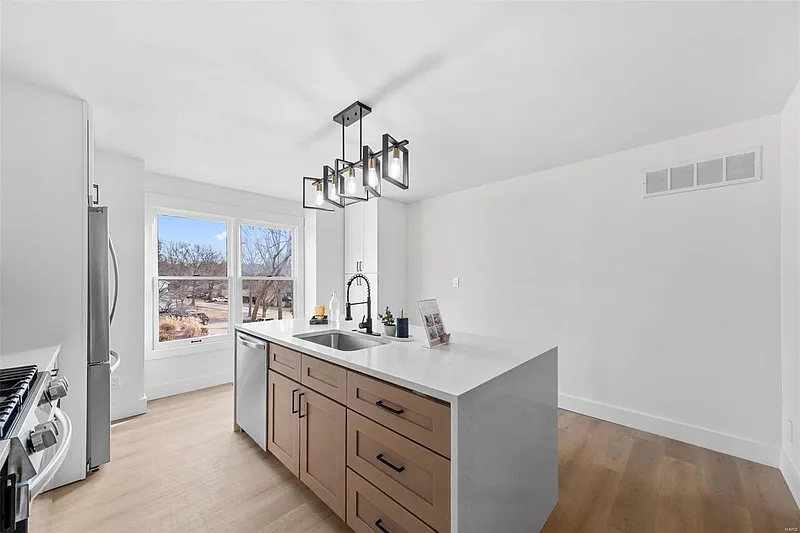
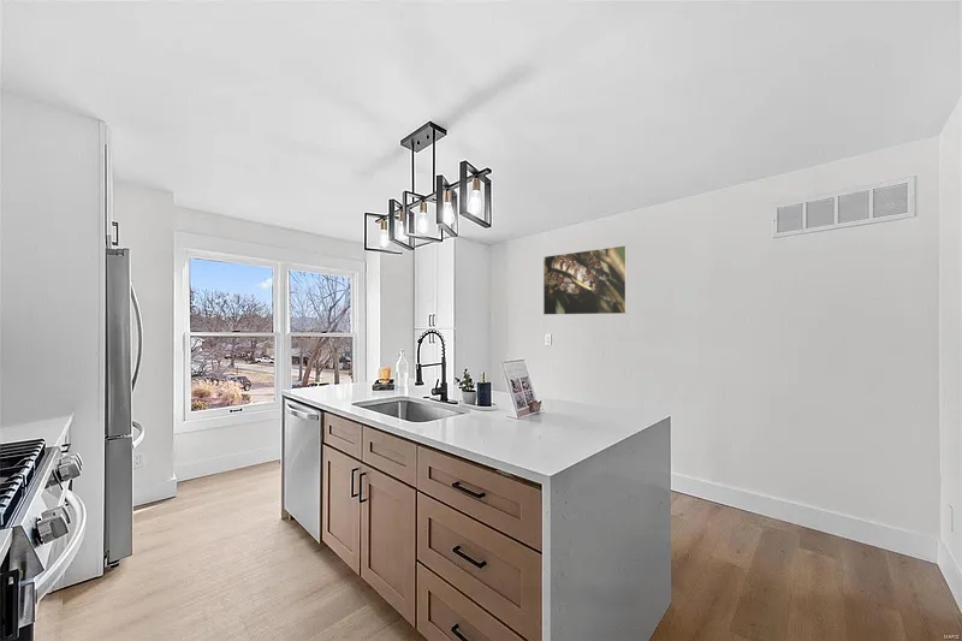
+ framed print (582, 283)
